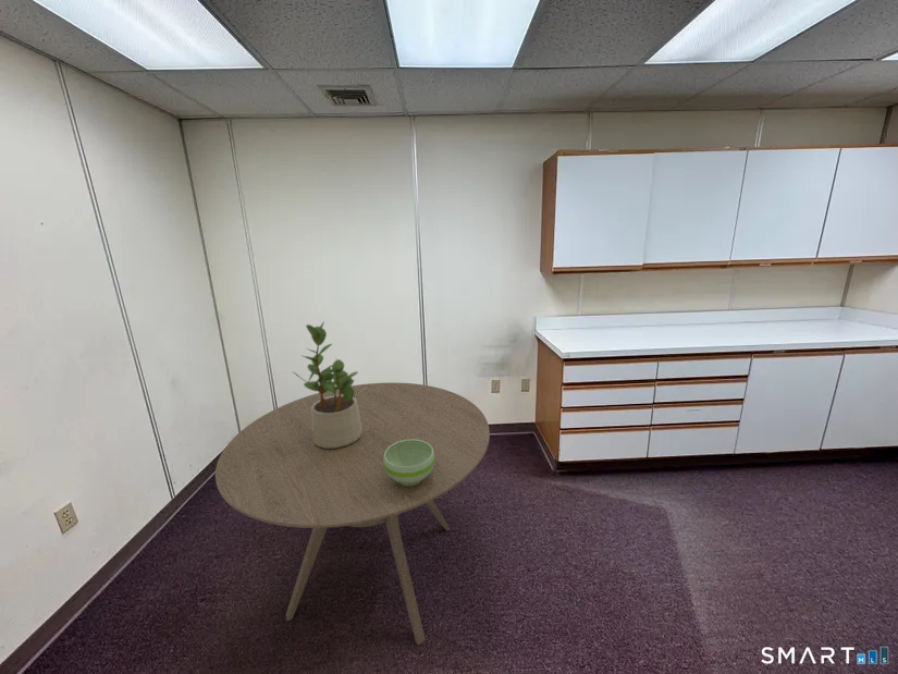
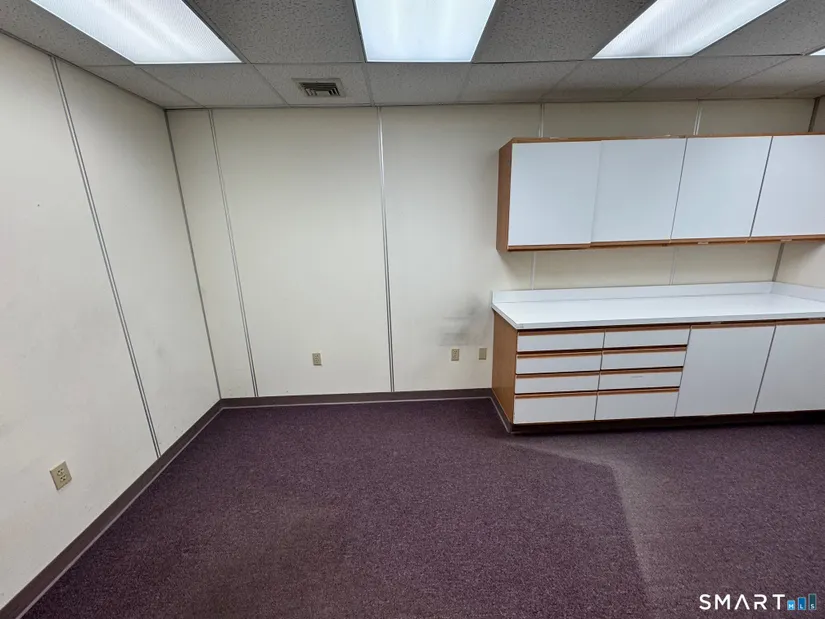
- bowl (409, 464)
- dining table (370, 502)
- potted plant (335, 382)
